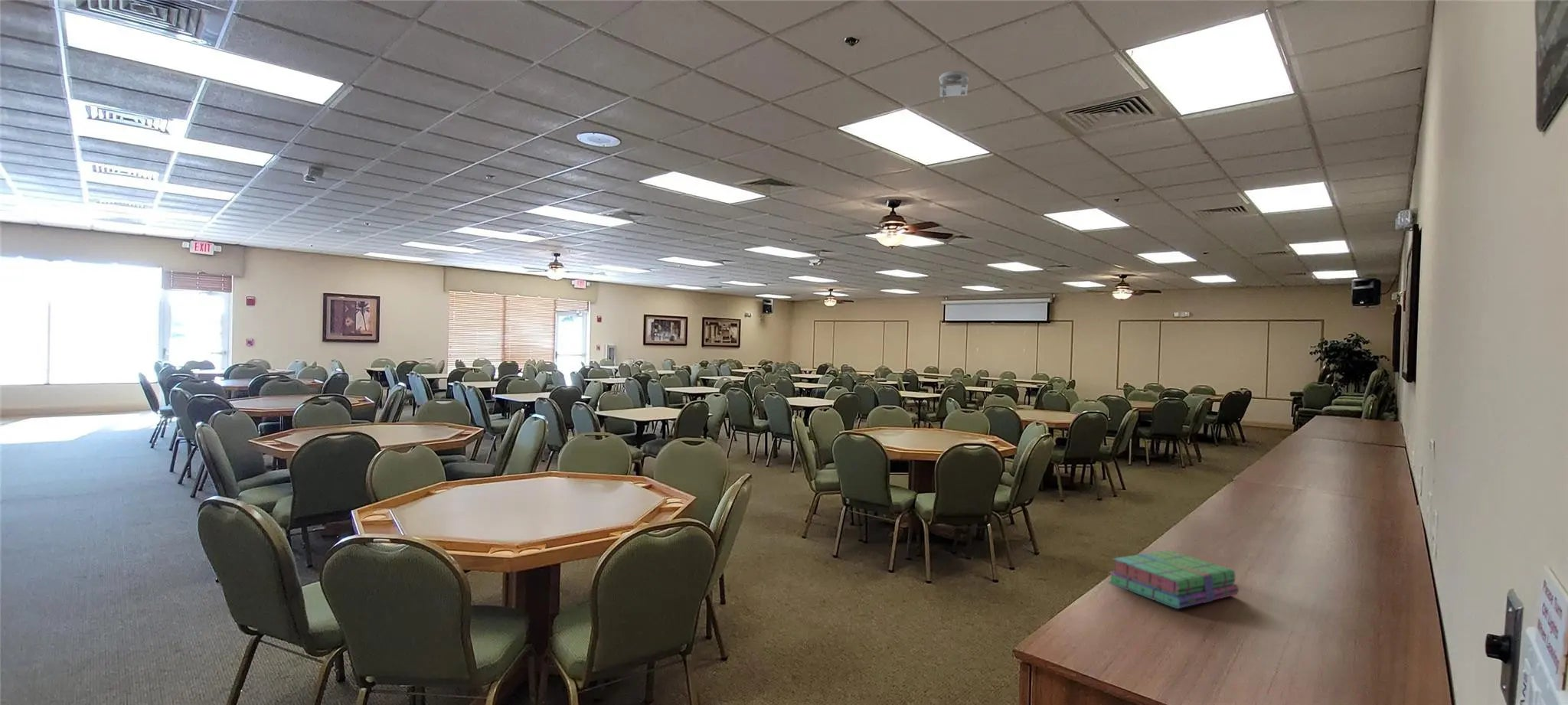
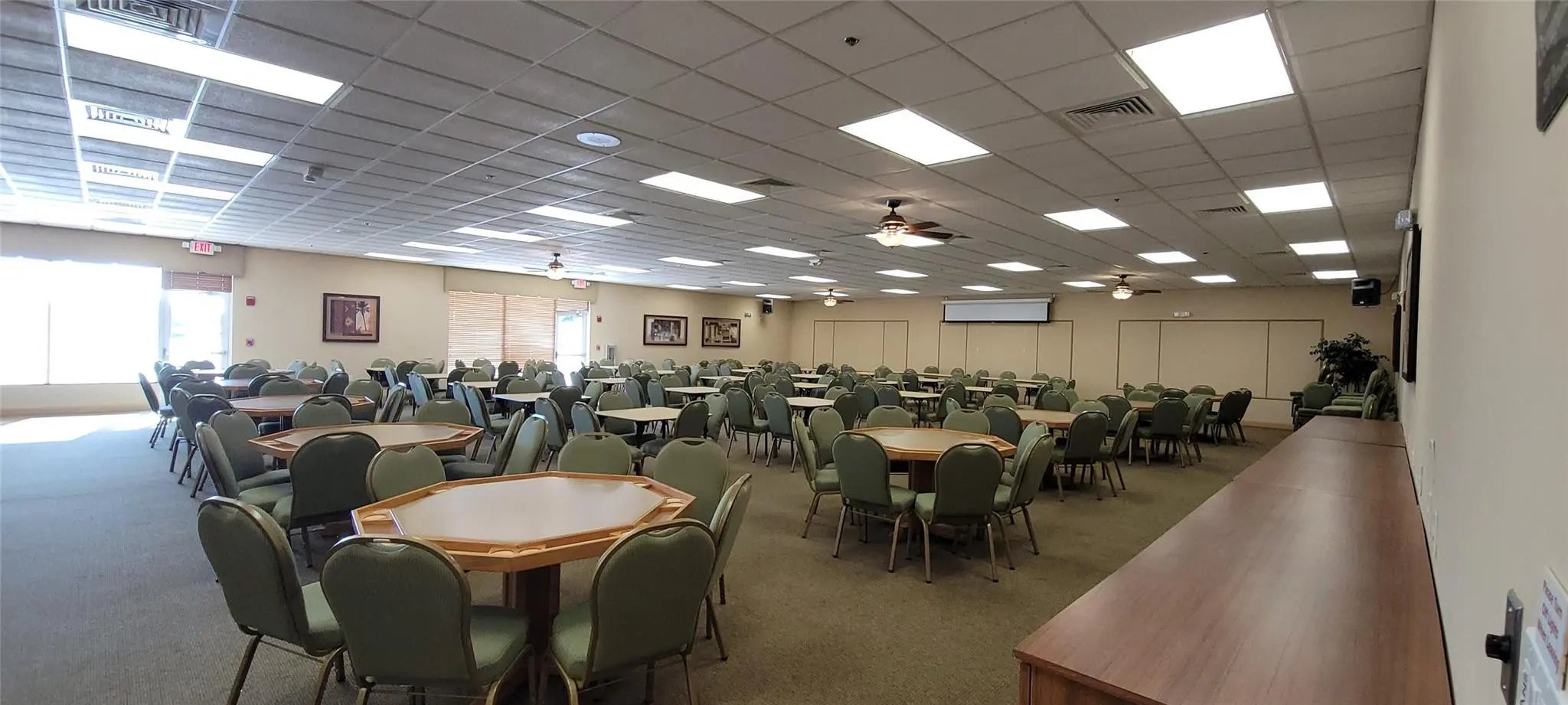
- stack of books (1172, 576)
- smoke detector (953, 88)
